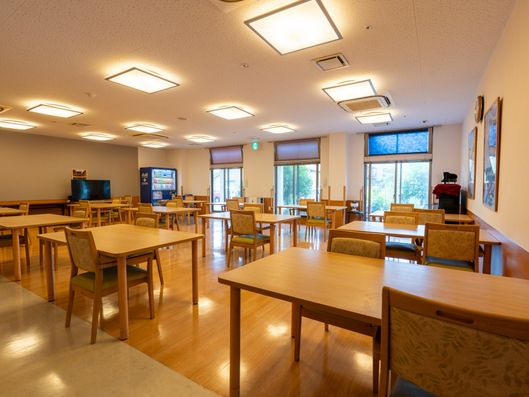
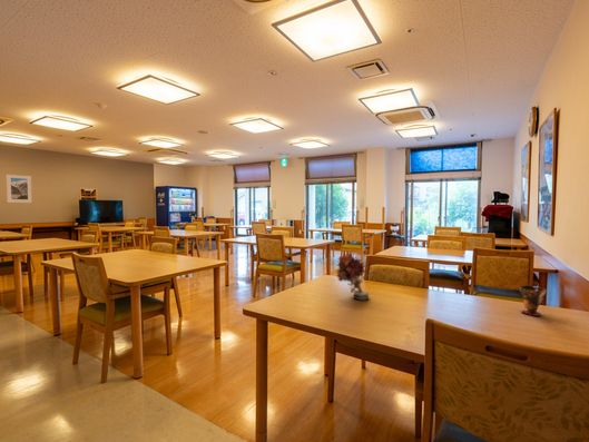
+ artificial flower (354, 275)
+ cup (531, 299)
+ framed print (19, 188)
